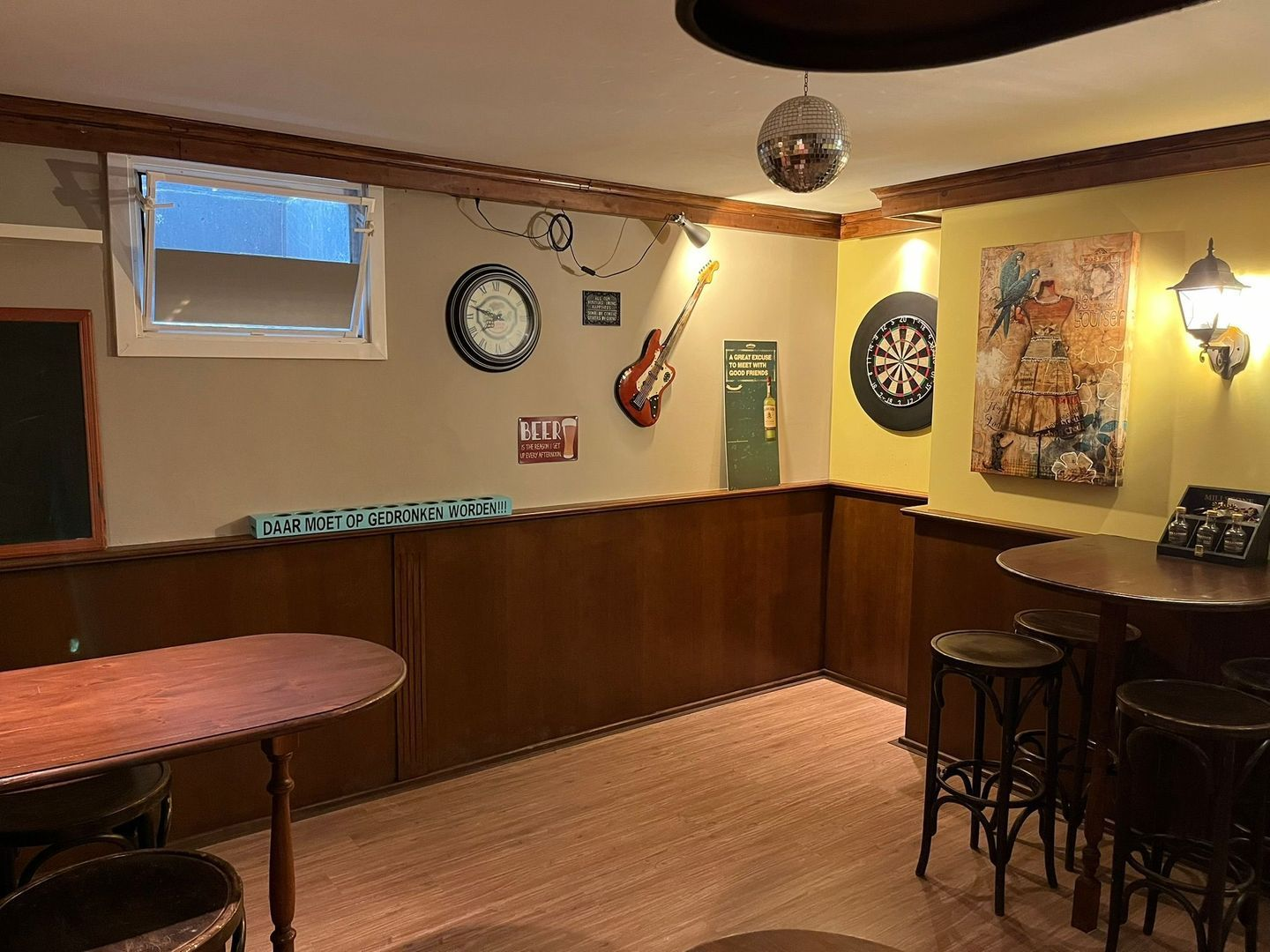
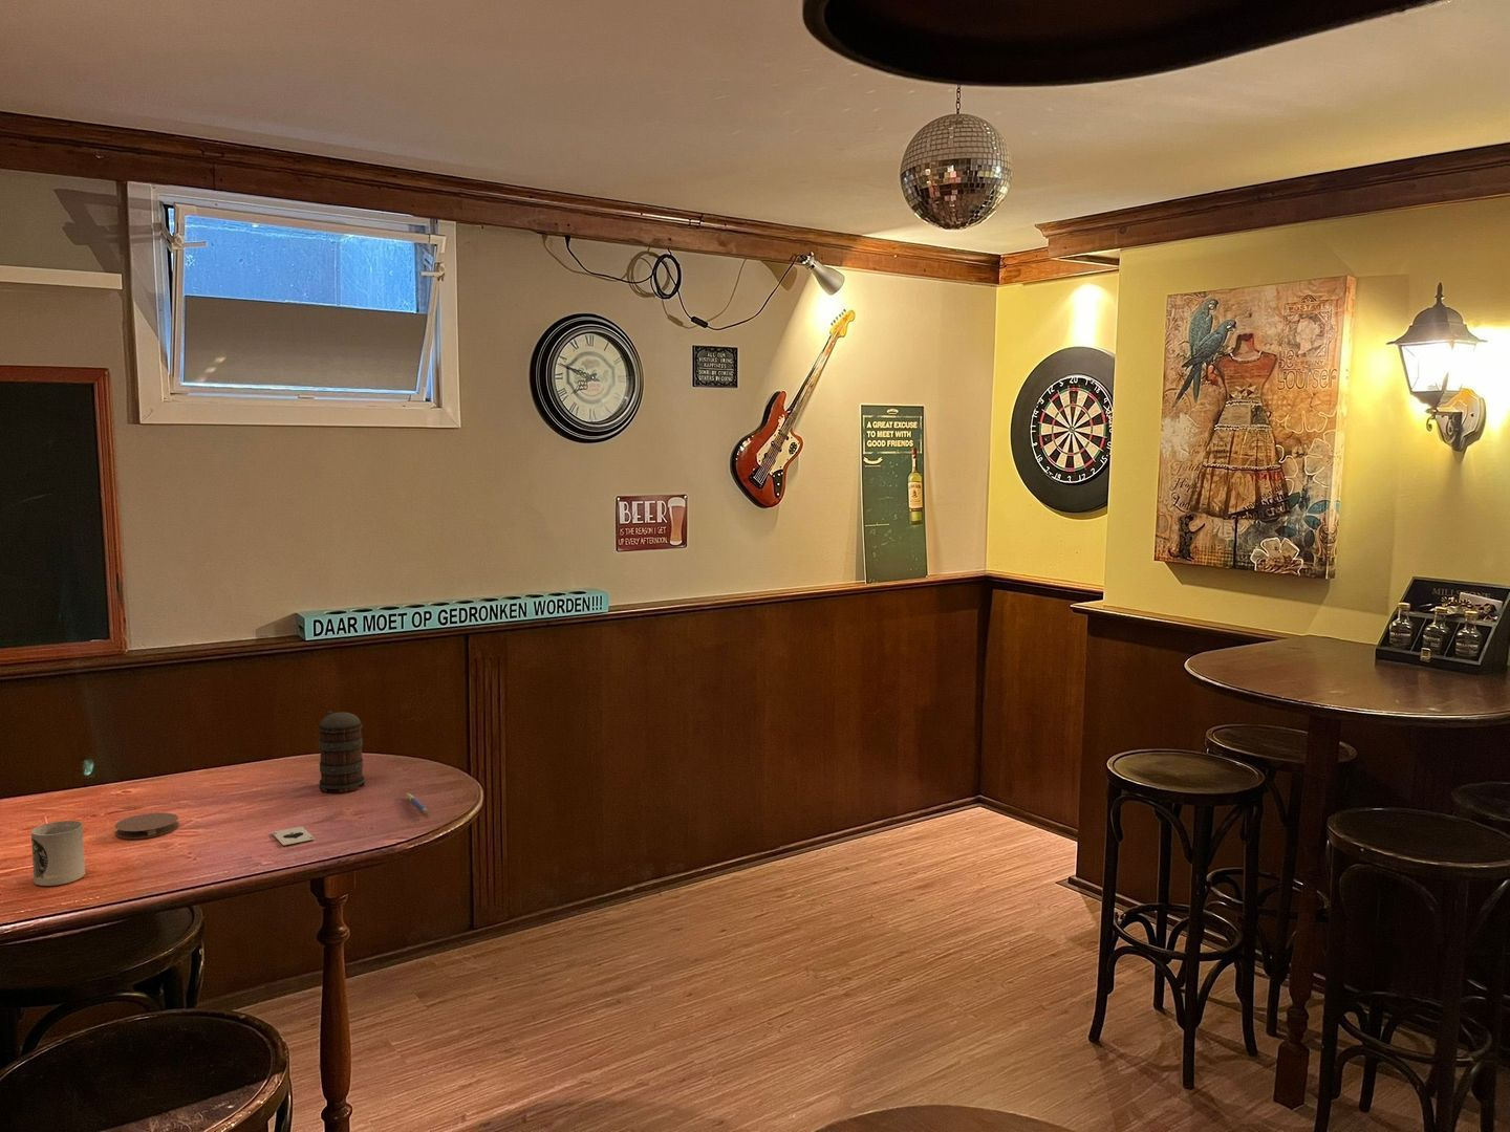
+ beer mug (338, 747)
+ pen (415, 801)
+ playing card (292, 836)
+ coaster (146, 825)
+ cup (55, 850)
